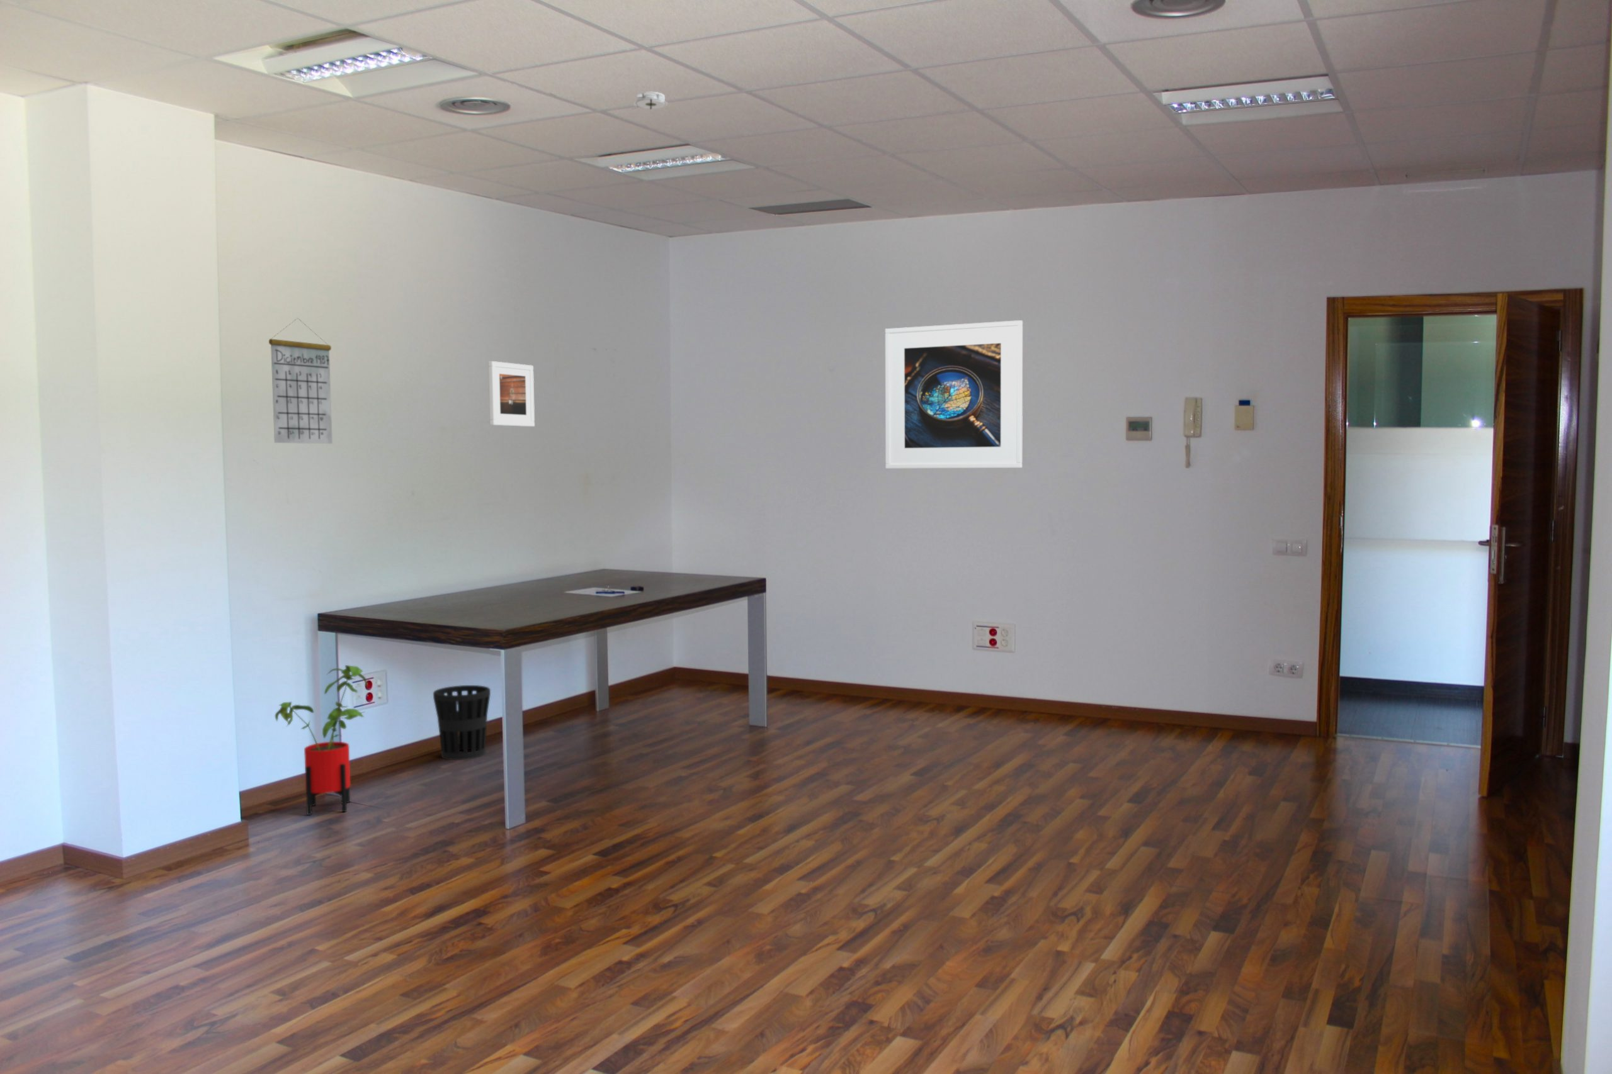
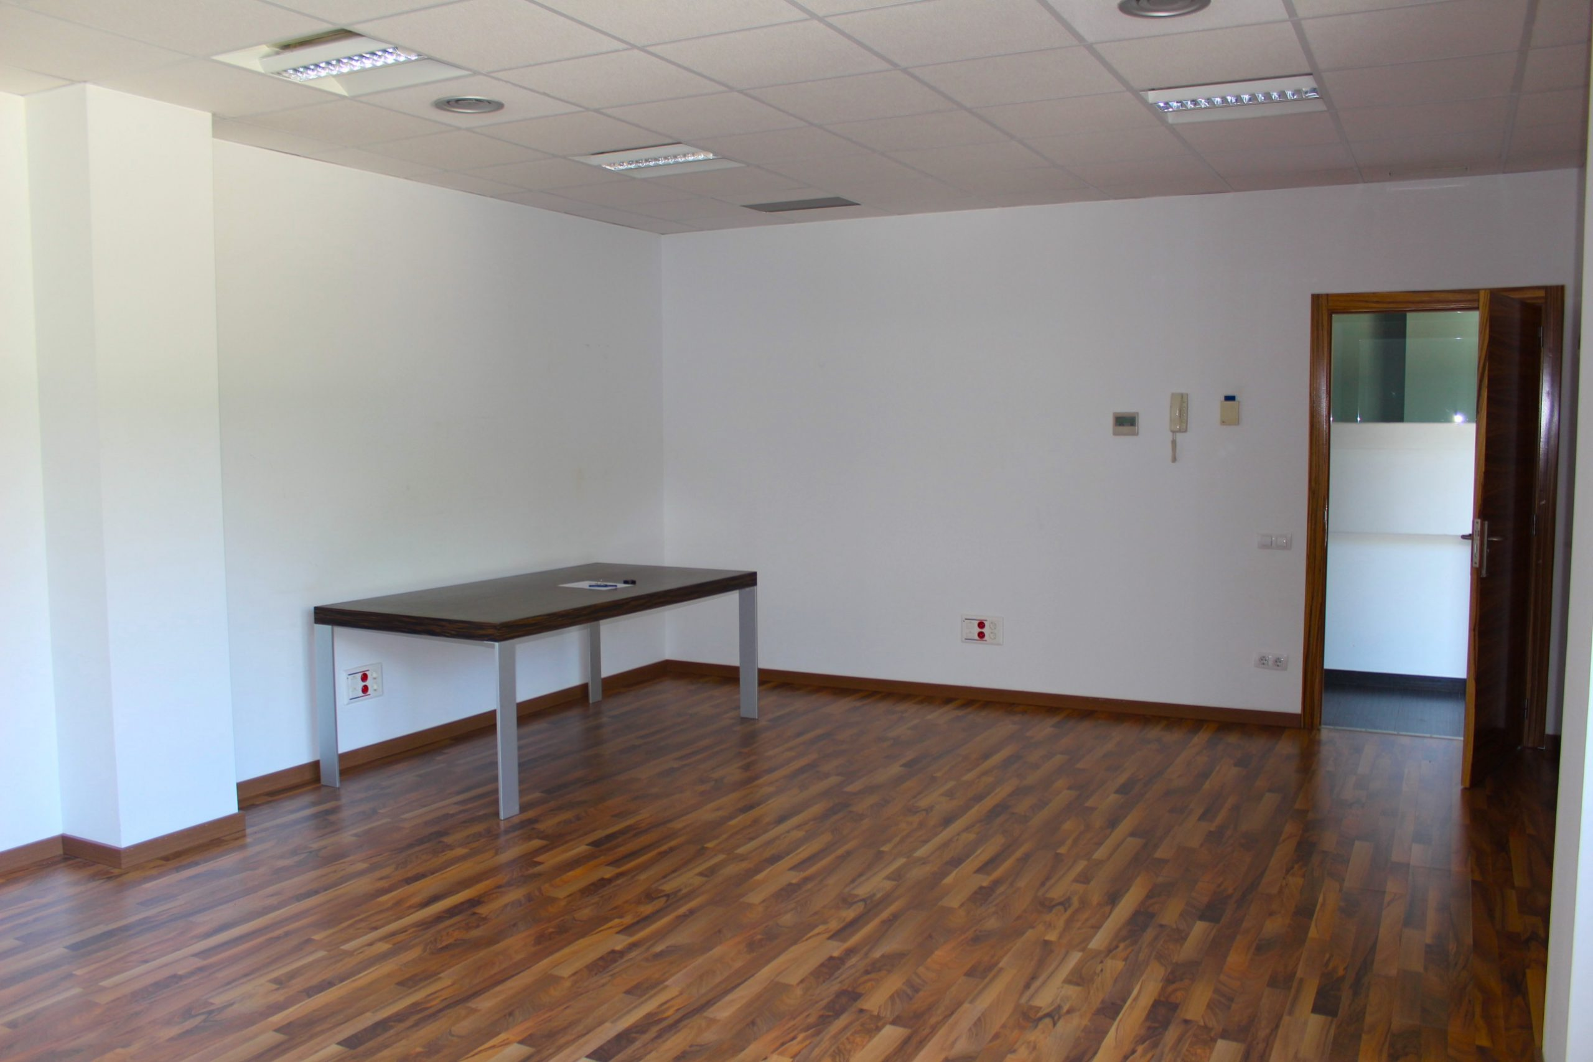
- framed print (512, 394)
- house plant (332, 737)
- wastebasket (462, 723)
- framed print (952, 397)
- calendar (301, 381)
- smoke detector (649, 99)
